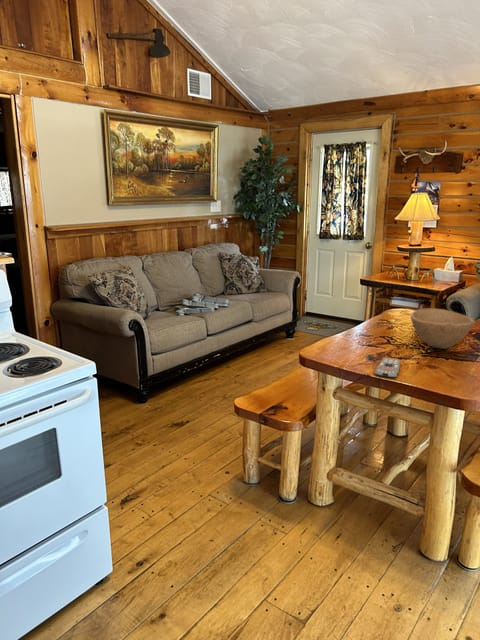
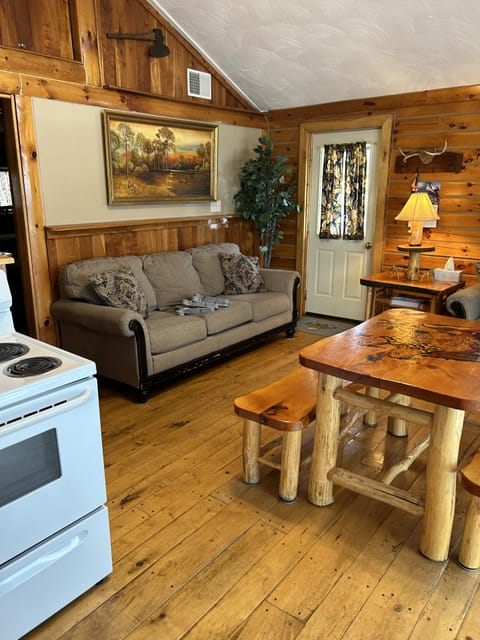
- remote control (388, 367)
- bowl (440, 331)
